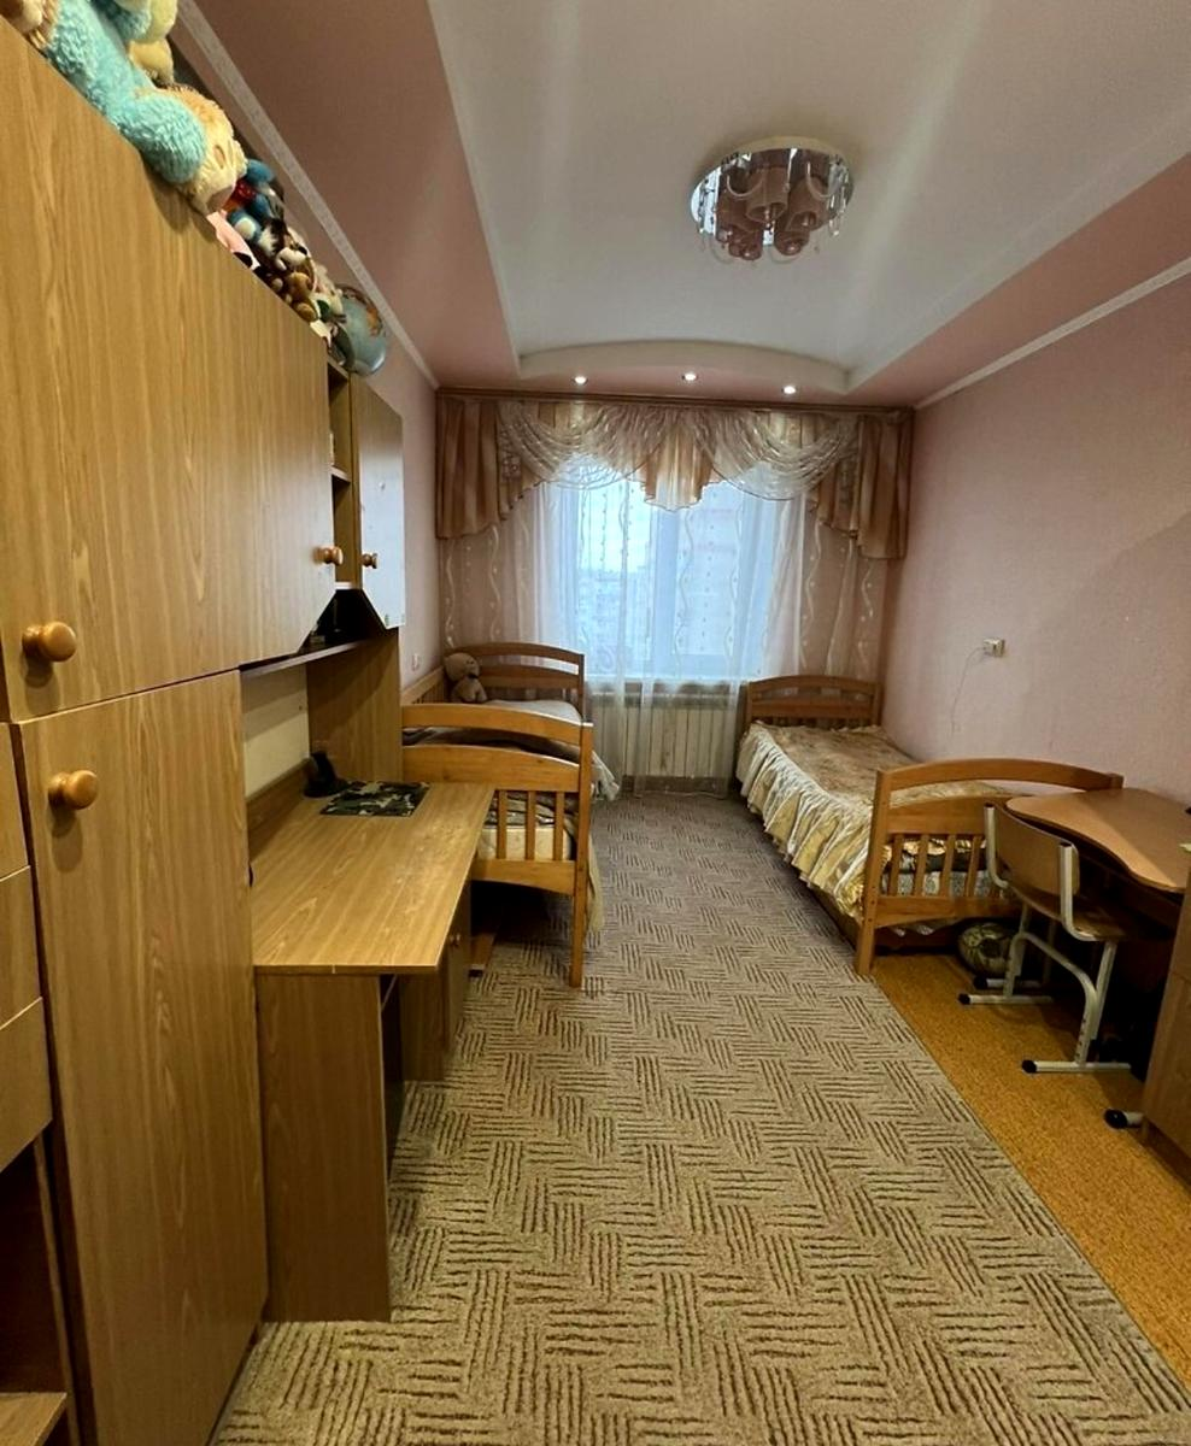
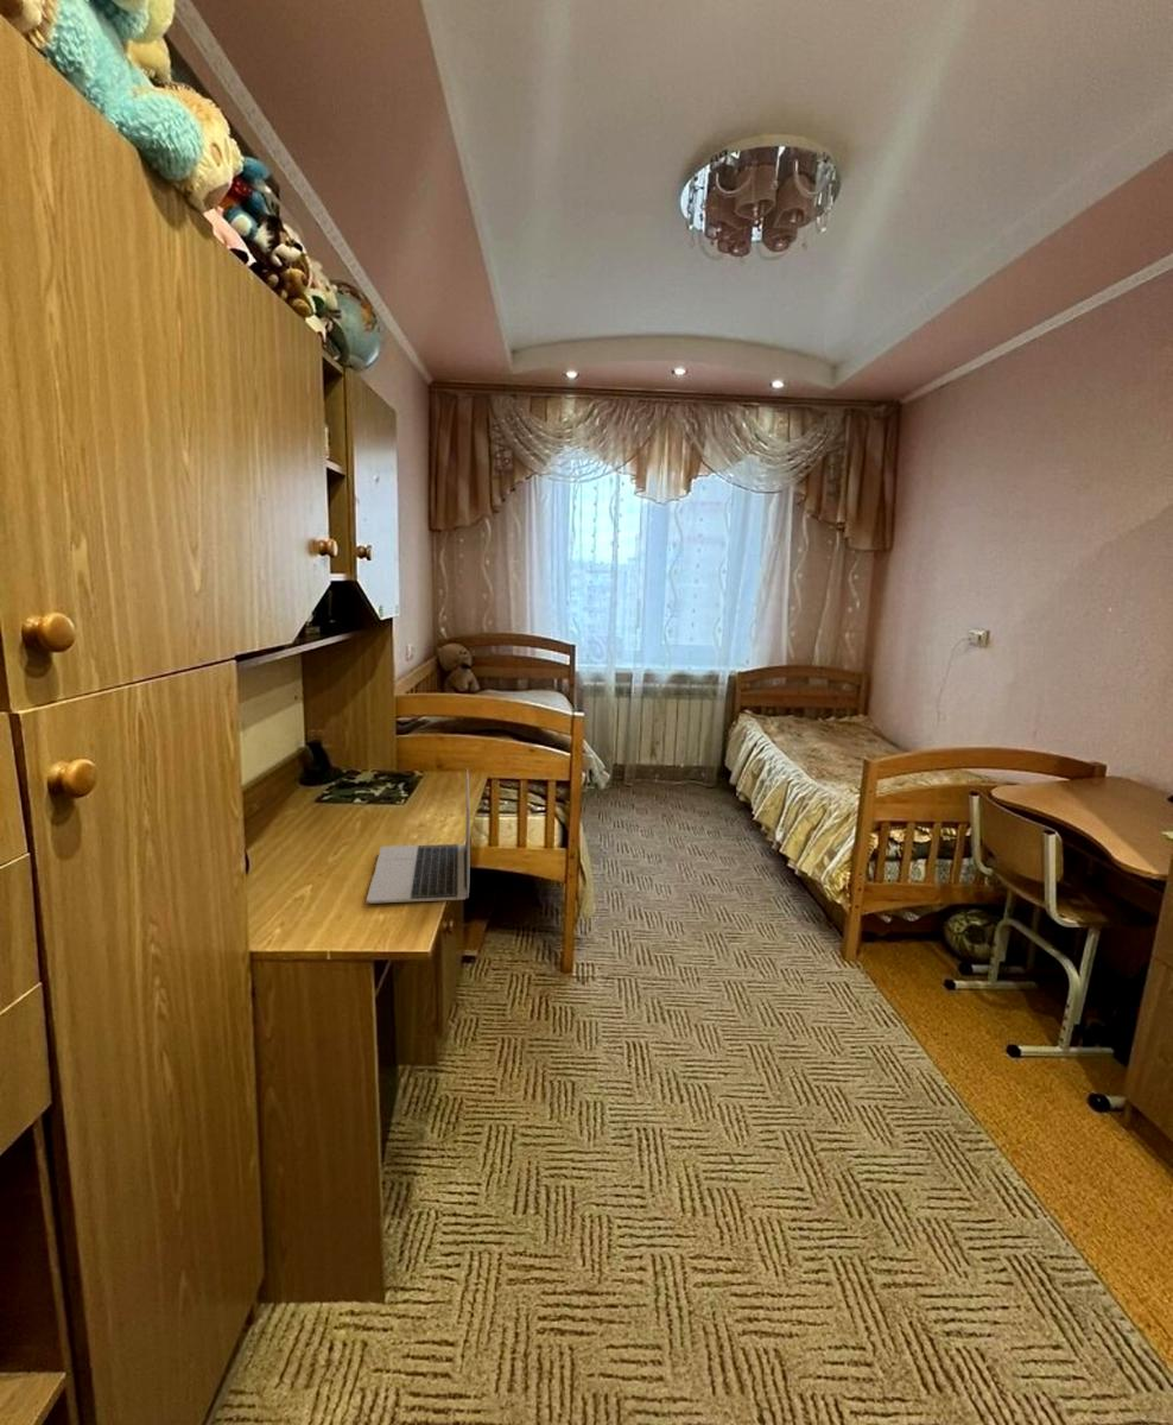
+ laptop (421, 846)
